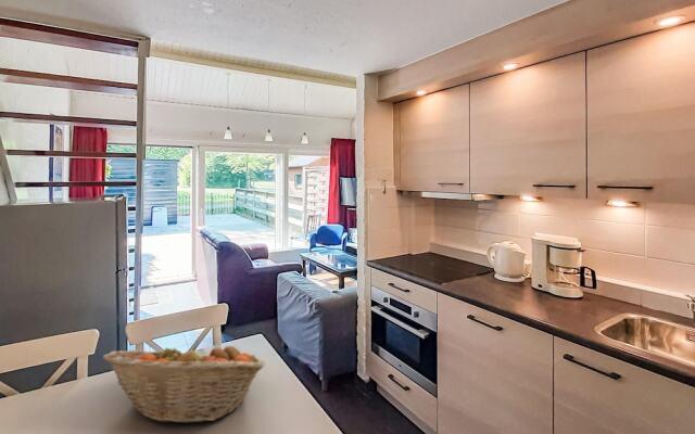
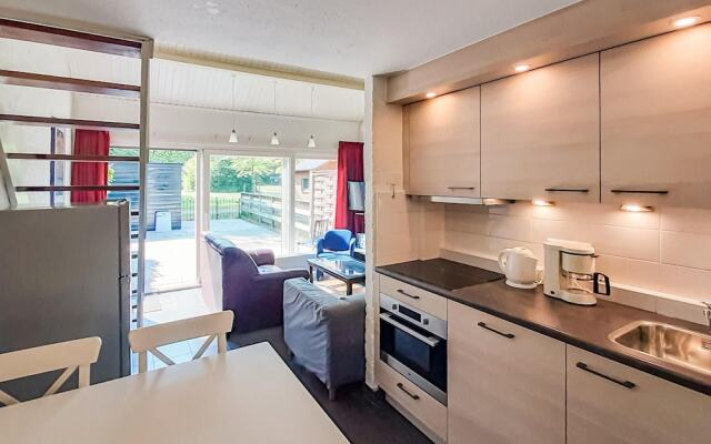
- fruit basket (187, 371)
